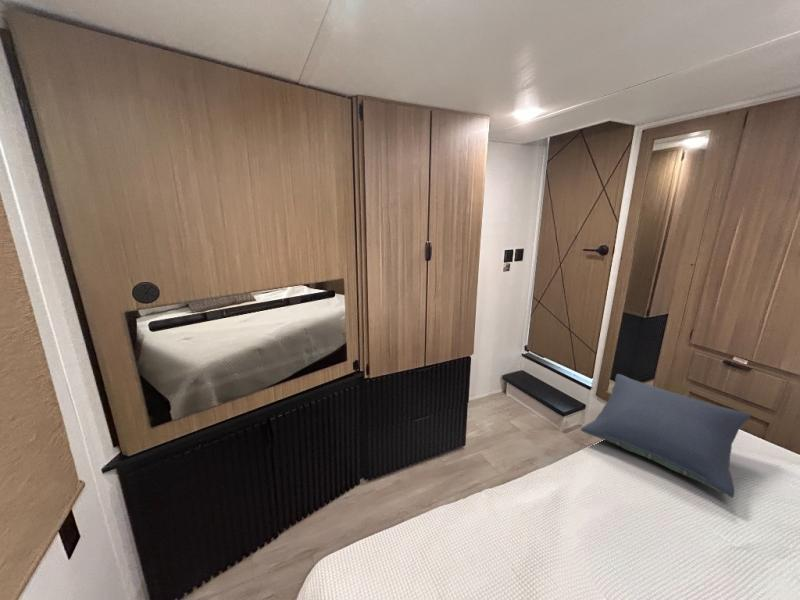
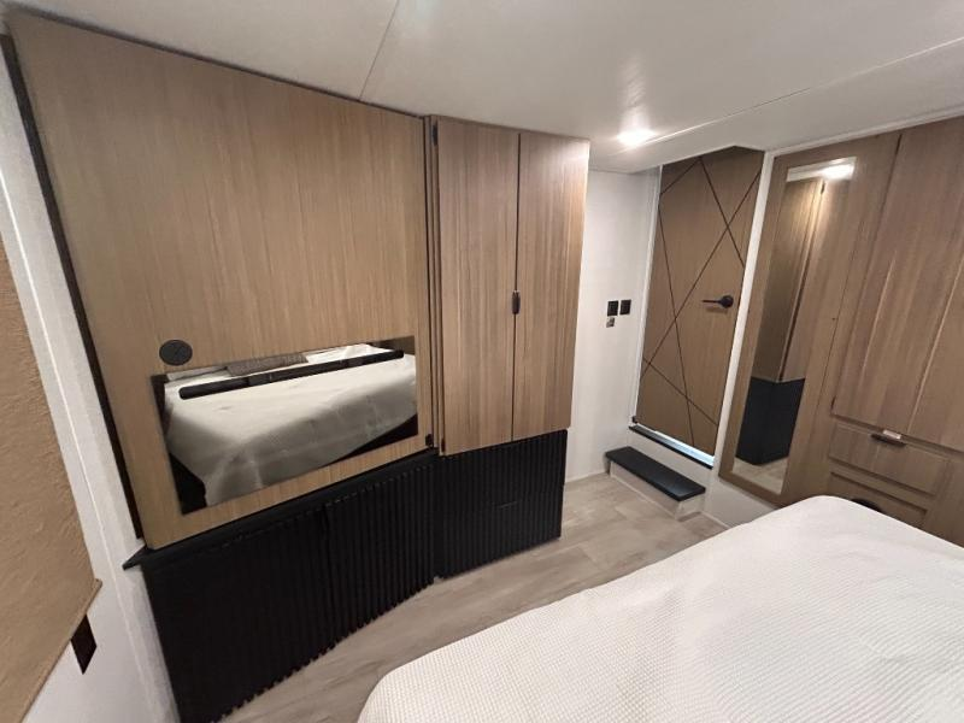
- pillow (662, 423)
